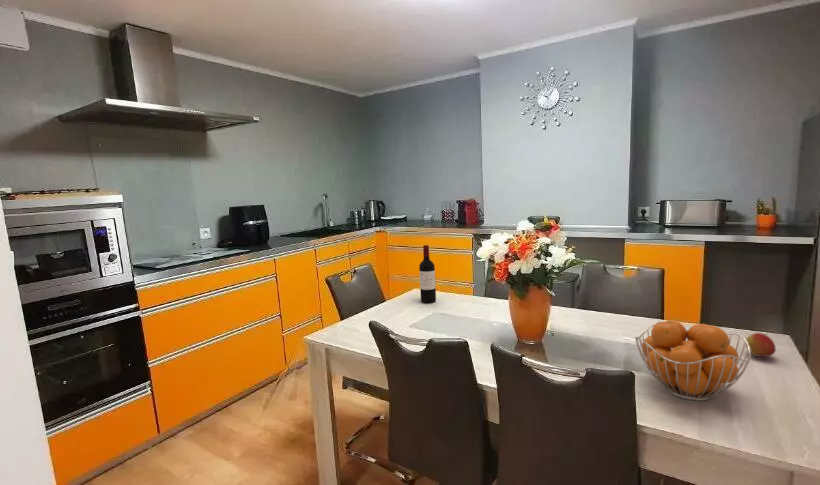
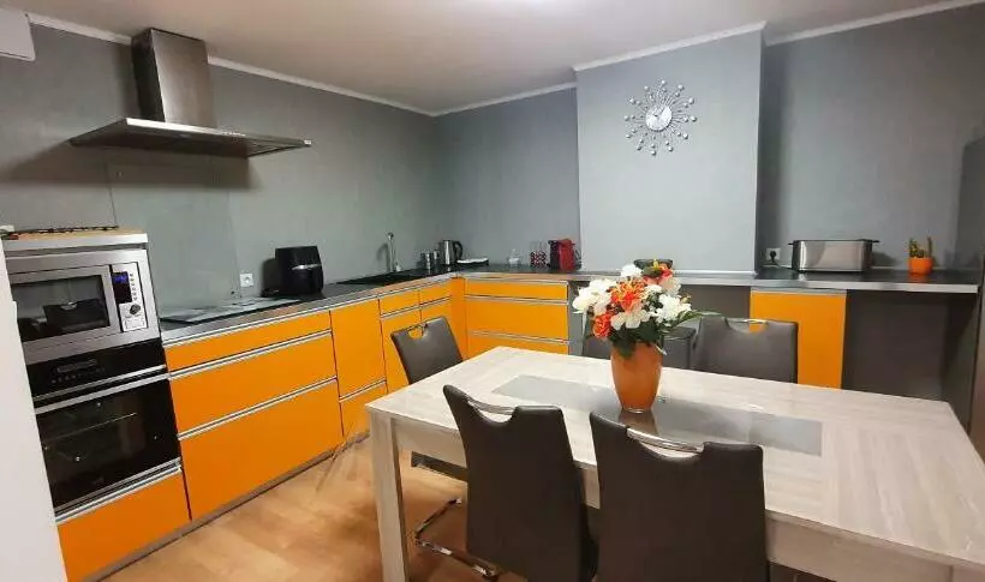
- fruit basket (689, 357)
- wine bottle (427, 273)
- apple (760, 345)
